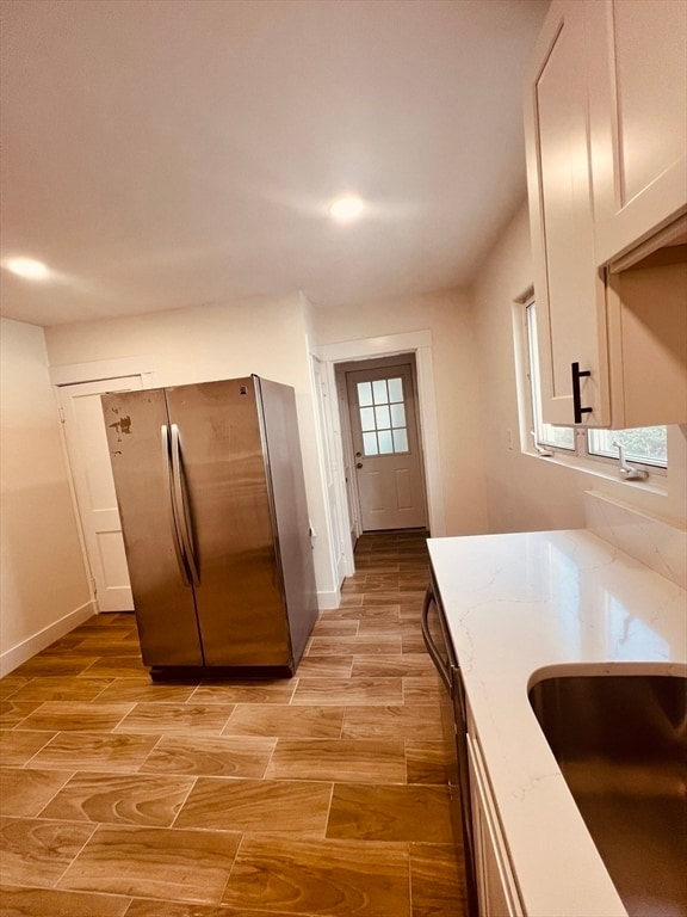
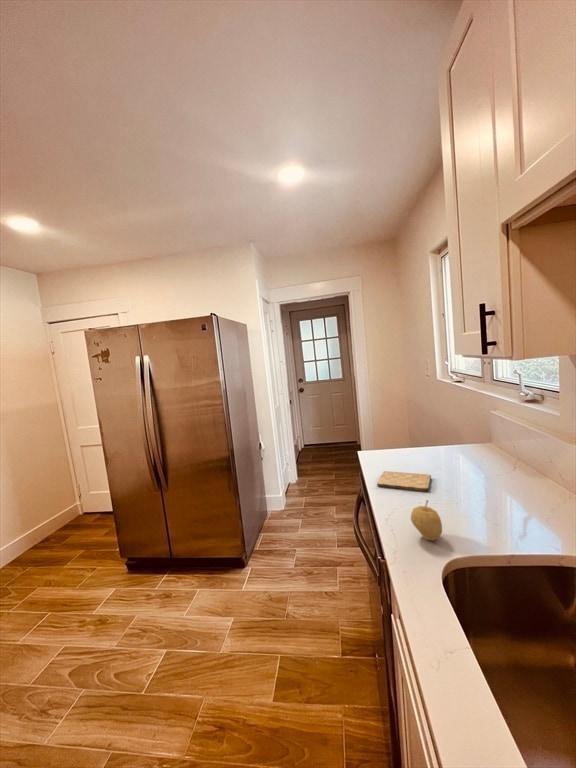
+ cutting board (404, 480)
+ fruit (426, 520)
